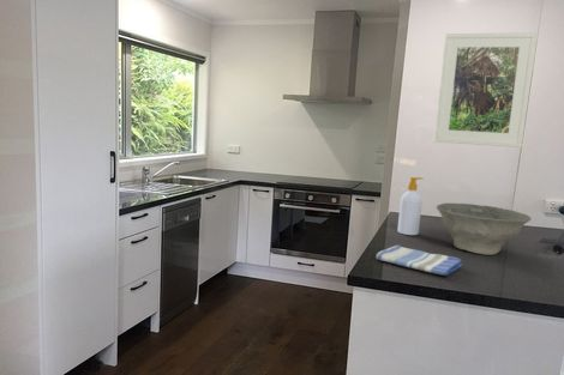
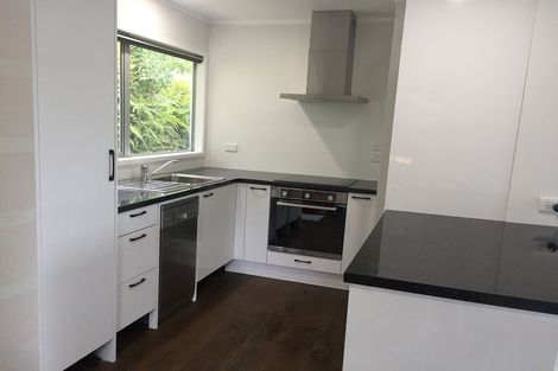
- dish towel (418, 259)
- soap bottle (410, 205)
- bowl (479, 229)
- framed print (482, 90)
